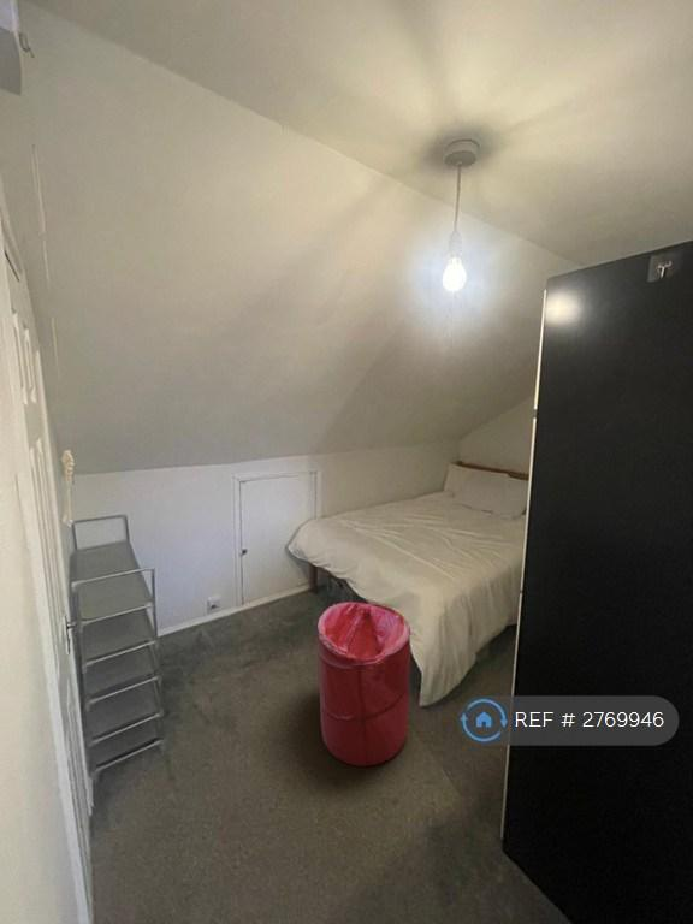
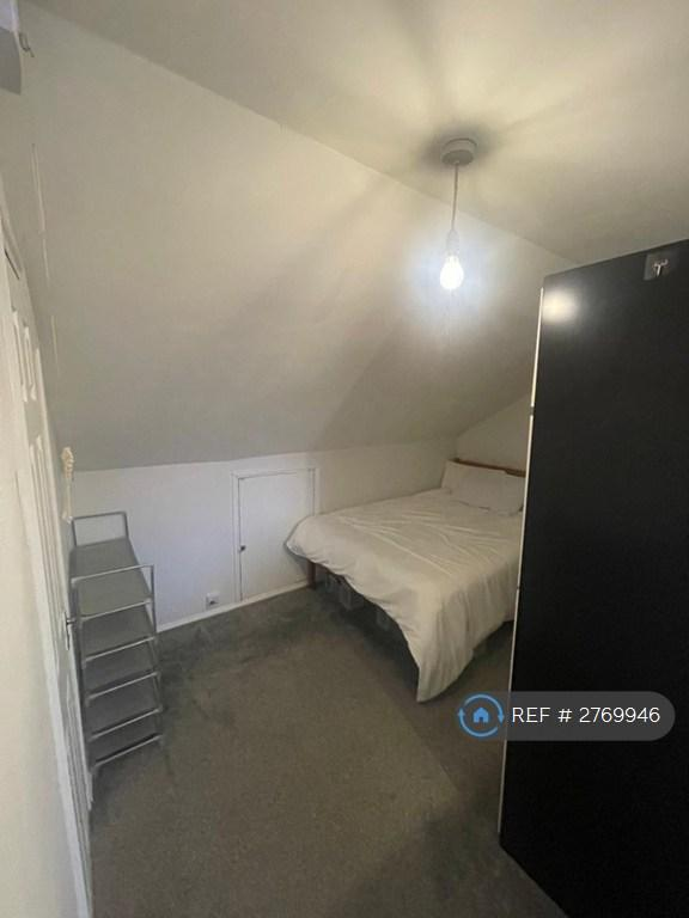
- laundry hamper (362, 676)
